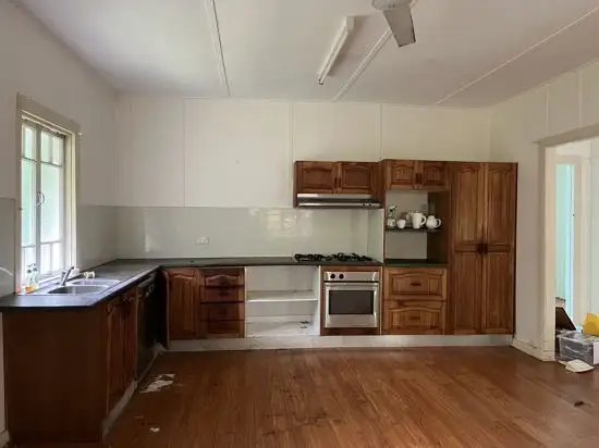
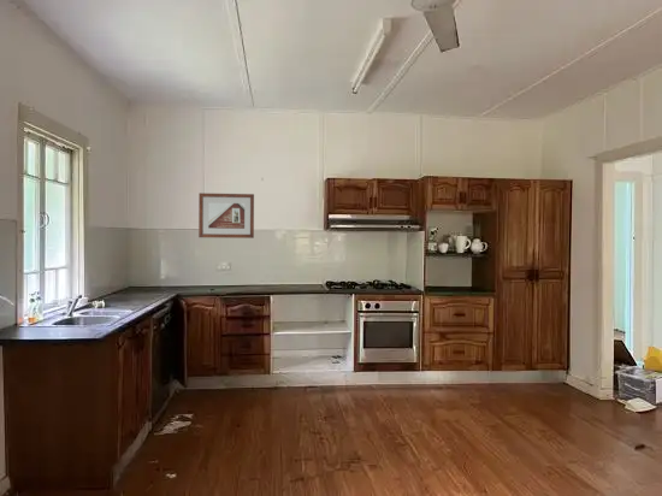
+ picture frame (226, 215)
